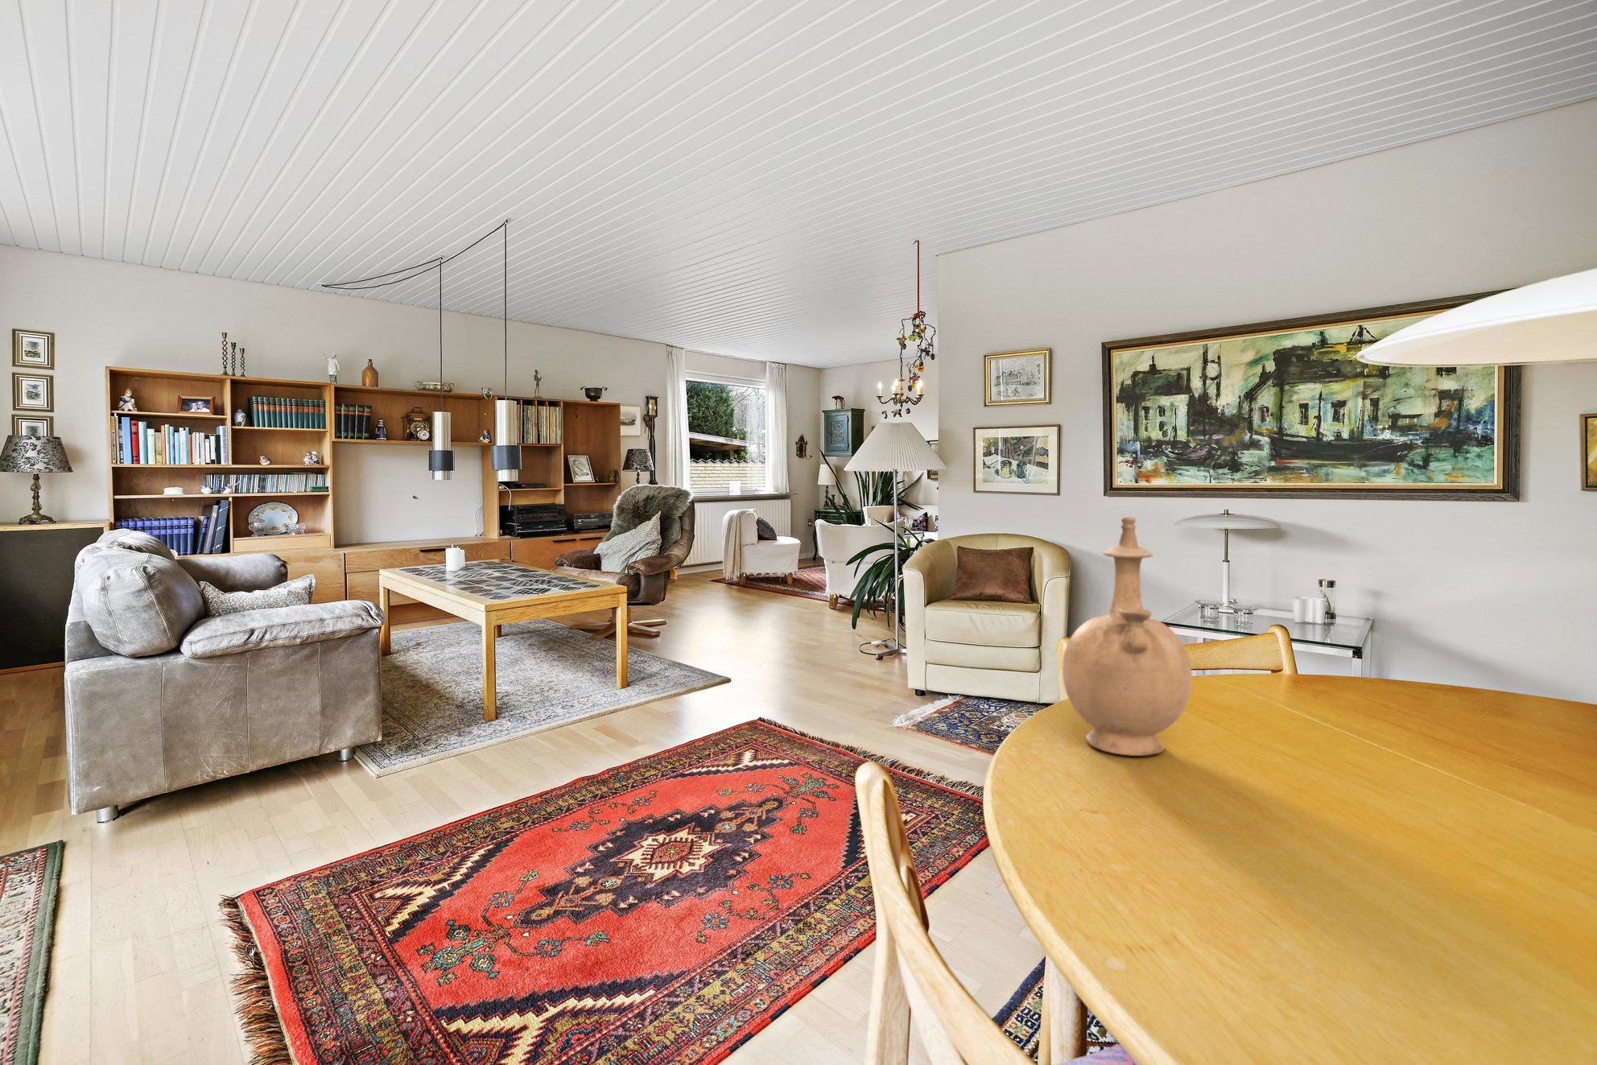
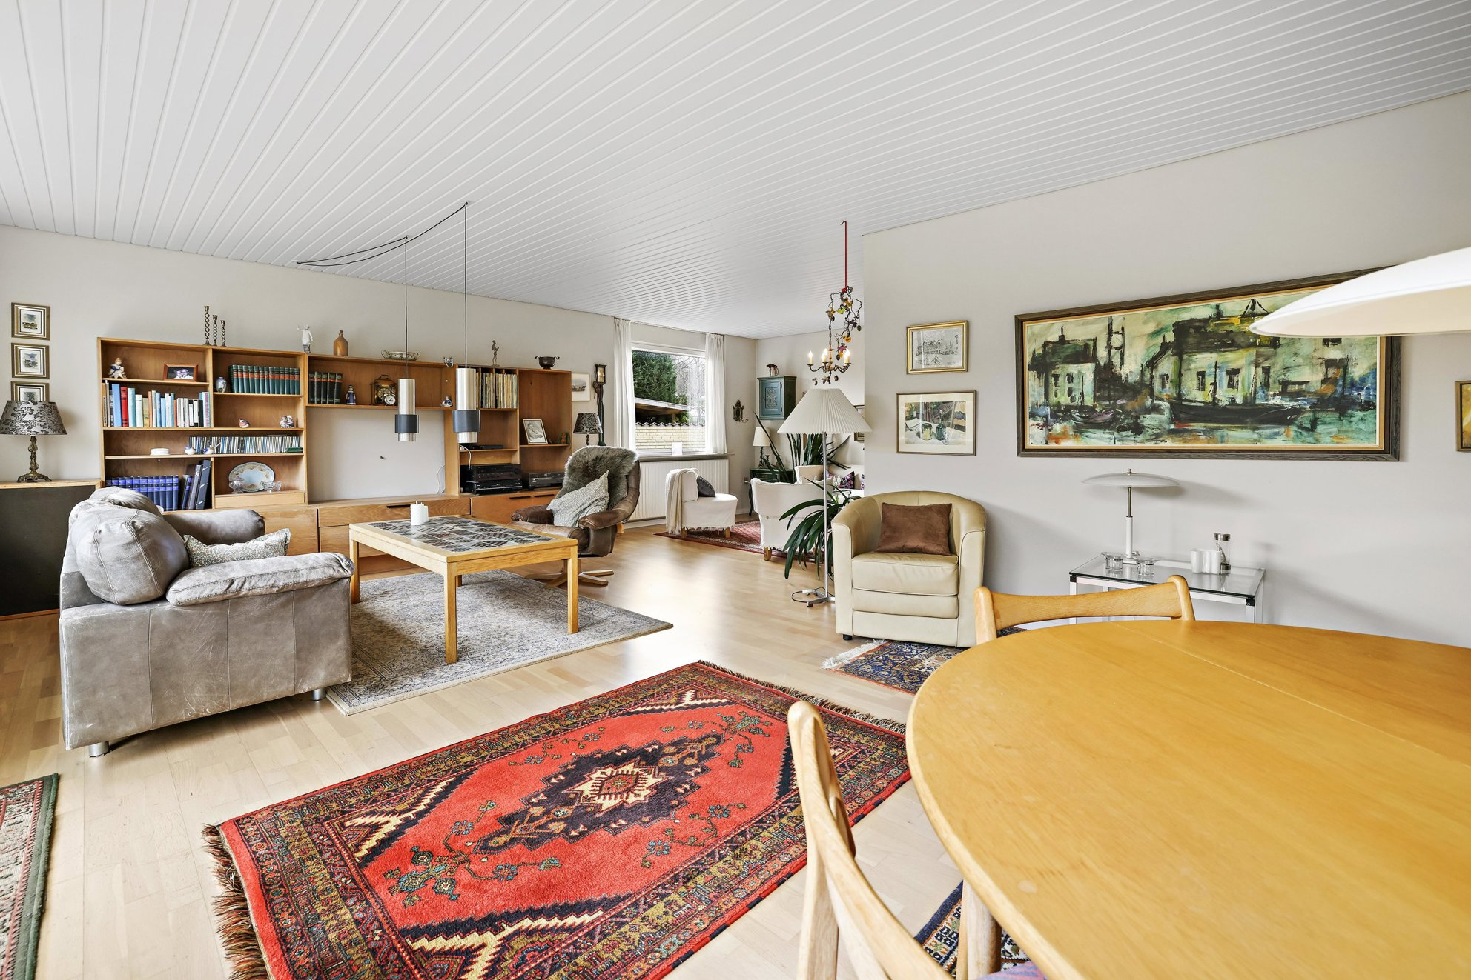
- vase (1125, 631)
